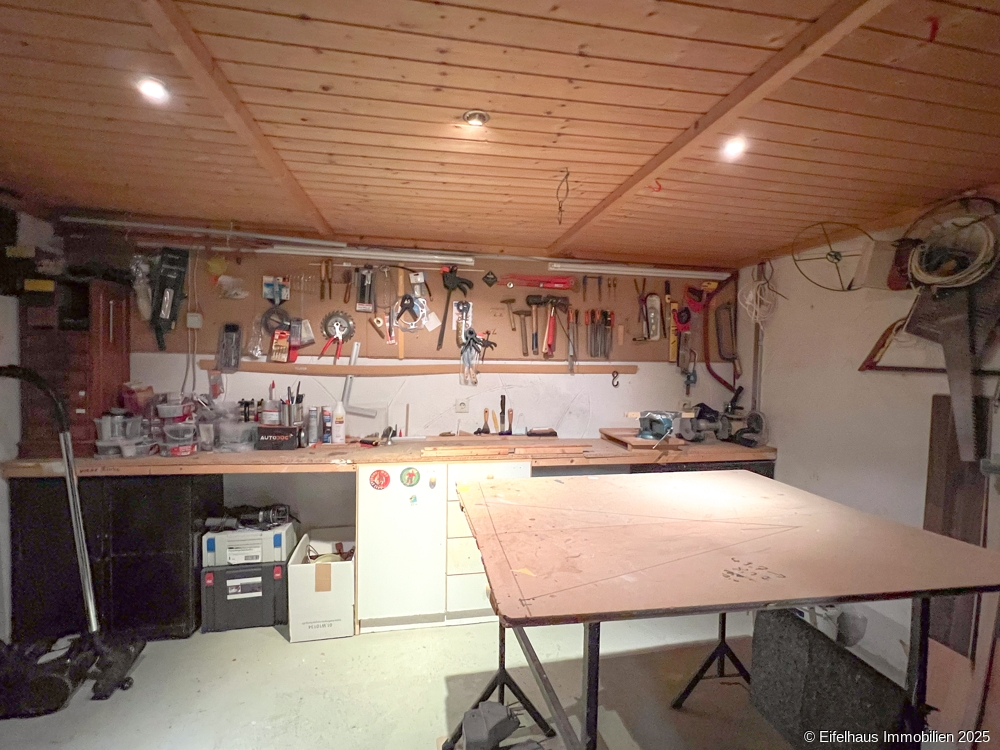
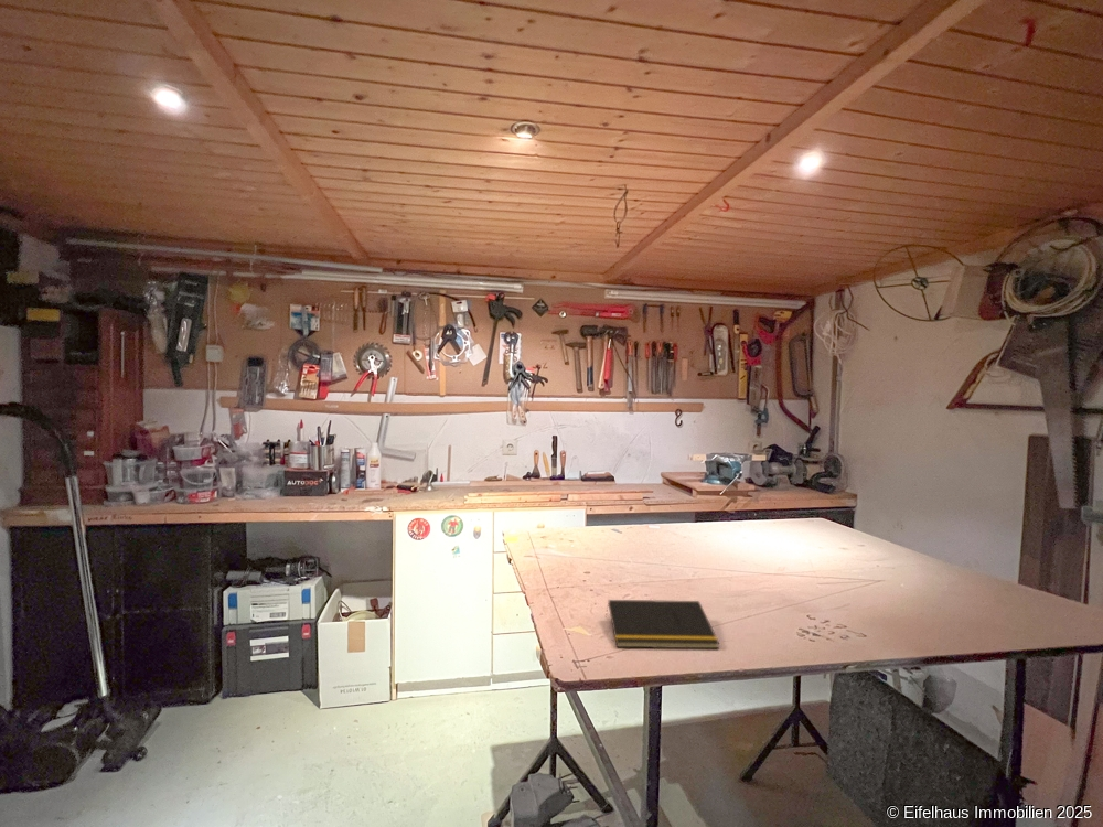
+ notepad (660, 622)
